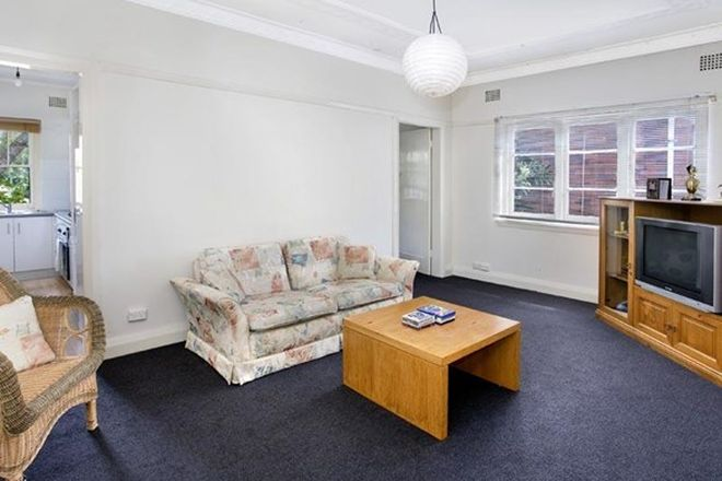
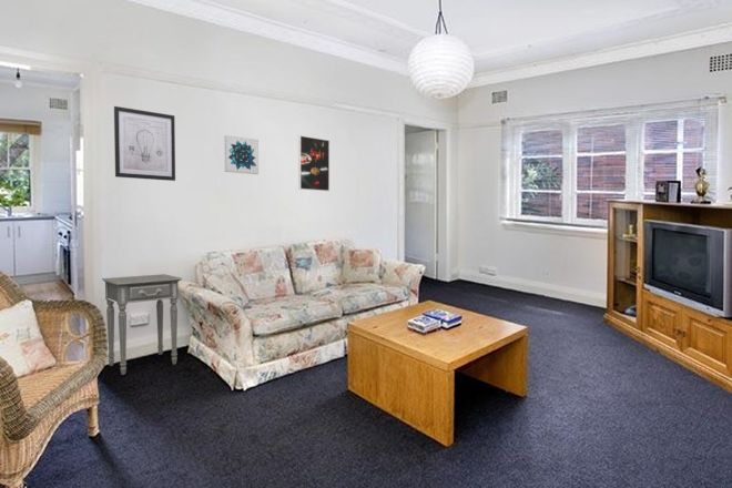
+ wall art (242, 155)
+ wall art (145, 144)
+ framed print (314, 164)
+ side table (156, 316)
